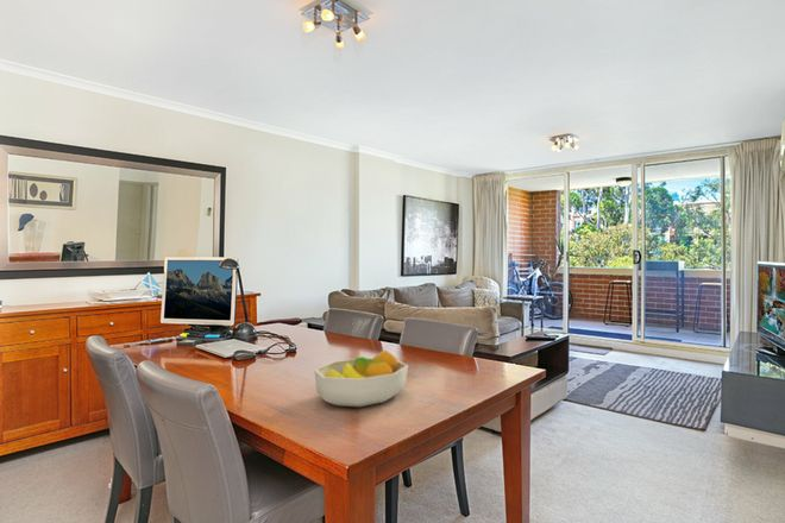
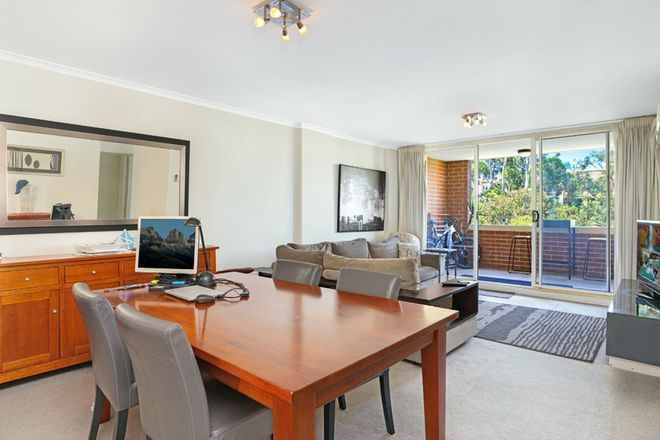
- fruit bowl (362, 374)
